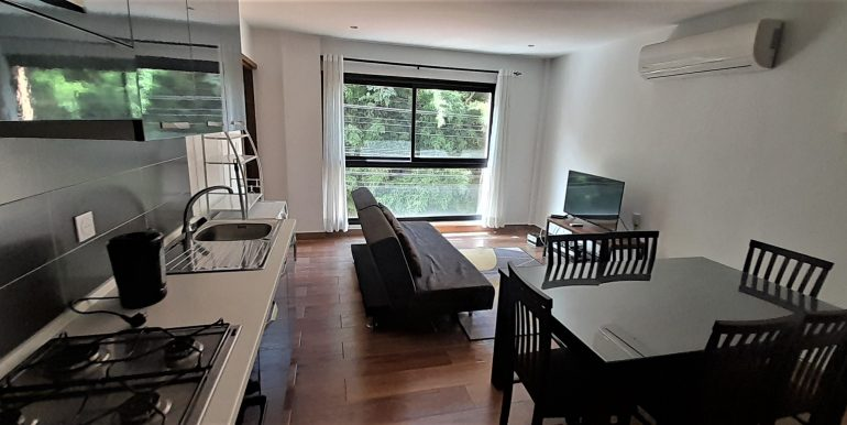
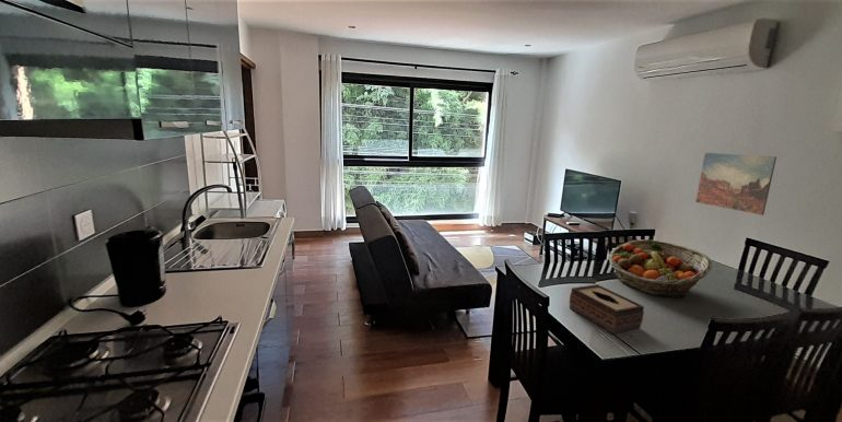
+ tissue box (604, 306)
+ fruit basket (655, 266)
+ wall art (732, 181)
